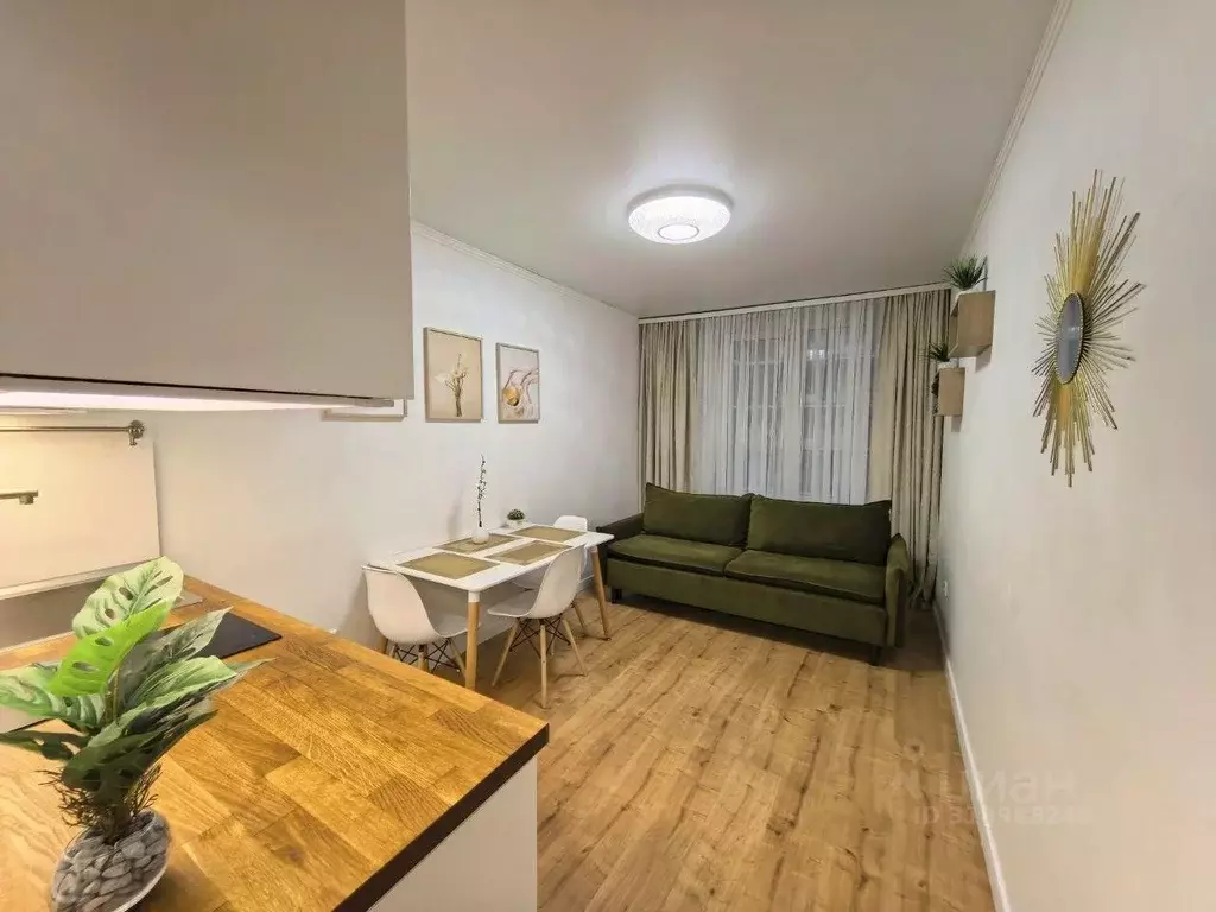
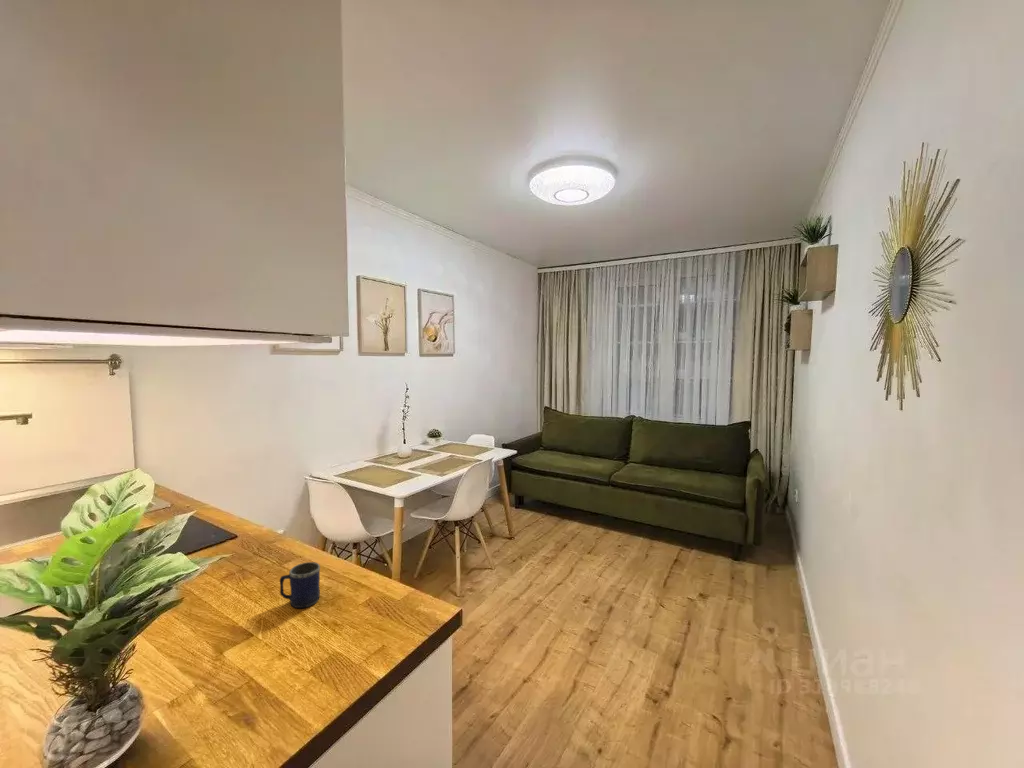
+ mug (300, 584)
